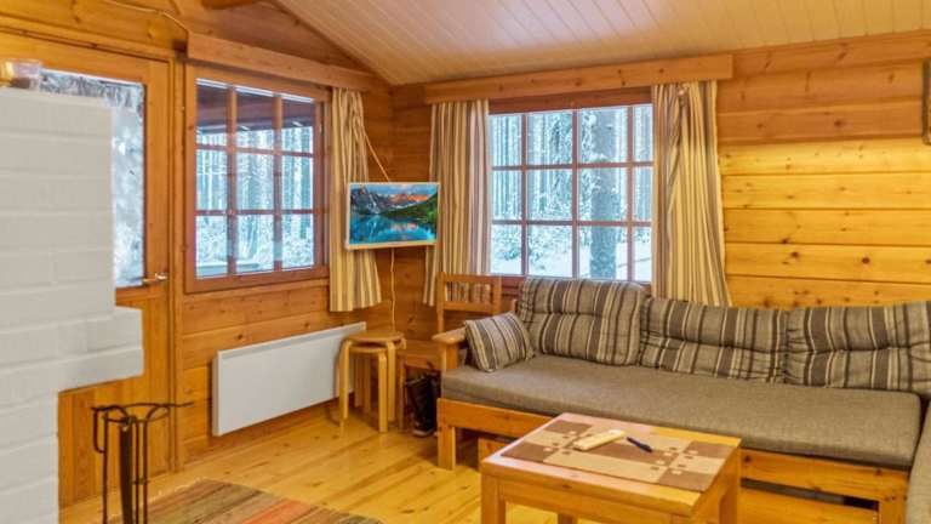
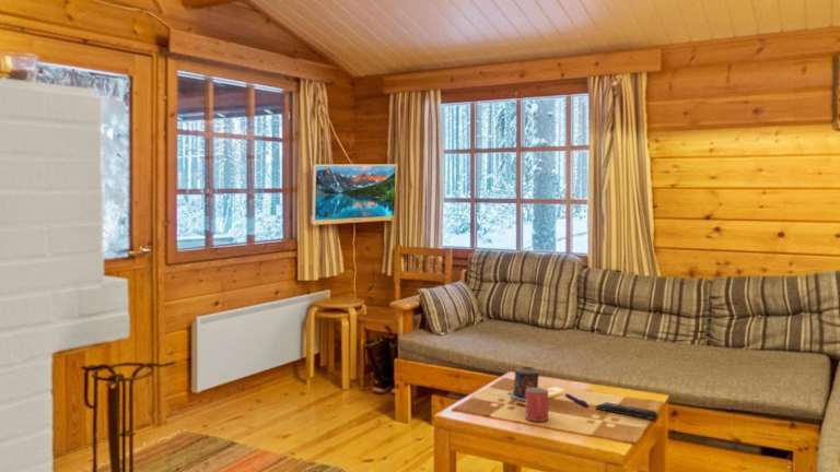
+ mug (537, 405)
+ candle (525, 382)
+ remote control (626, 410)
